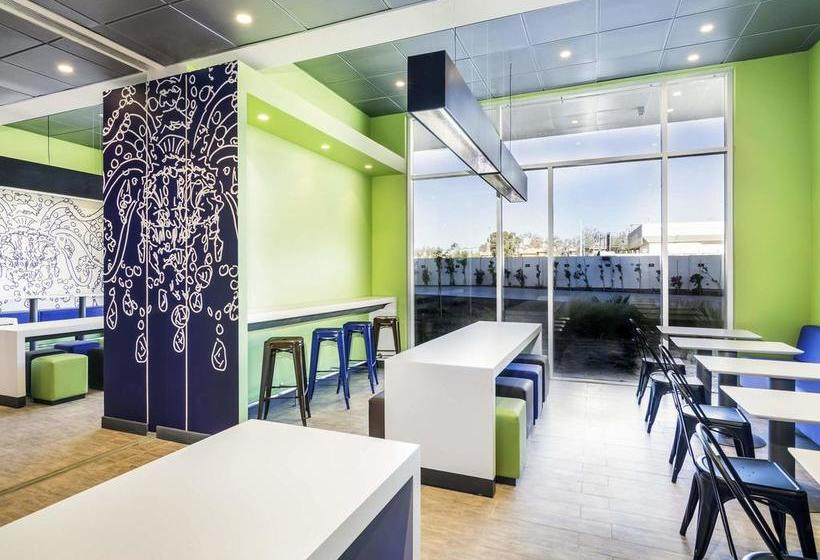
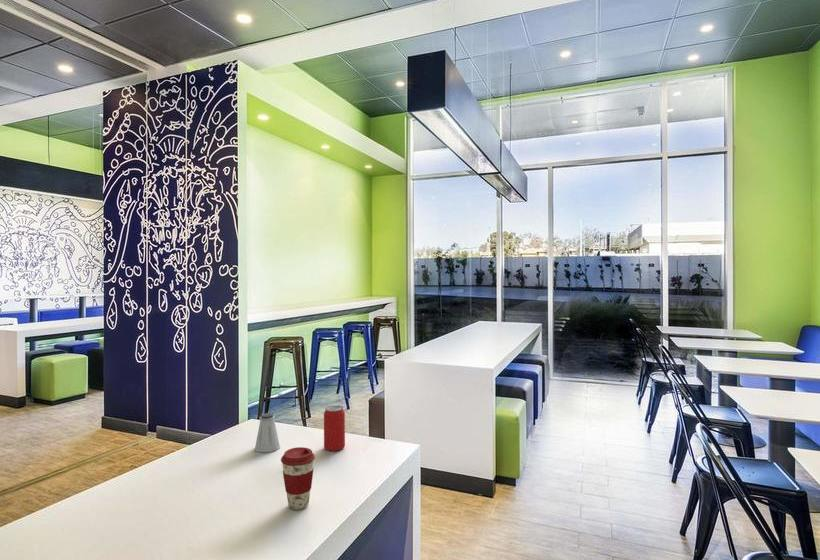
+ beverage can (334, 427)
+ saltshaker (267, 431)
+ coffee cup (298, 478)
